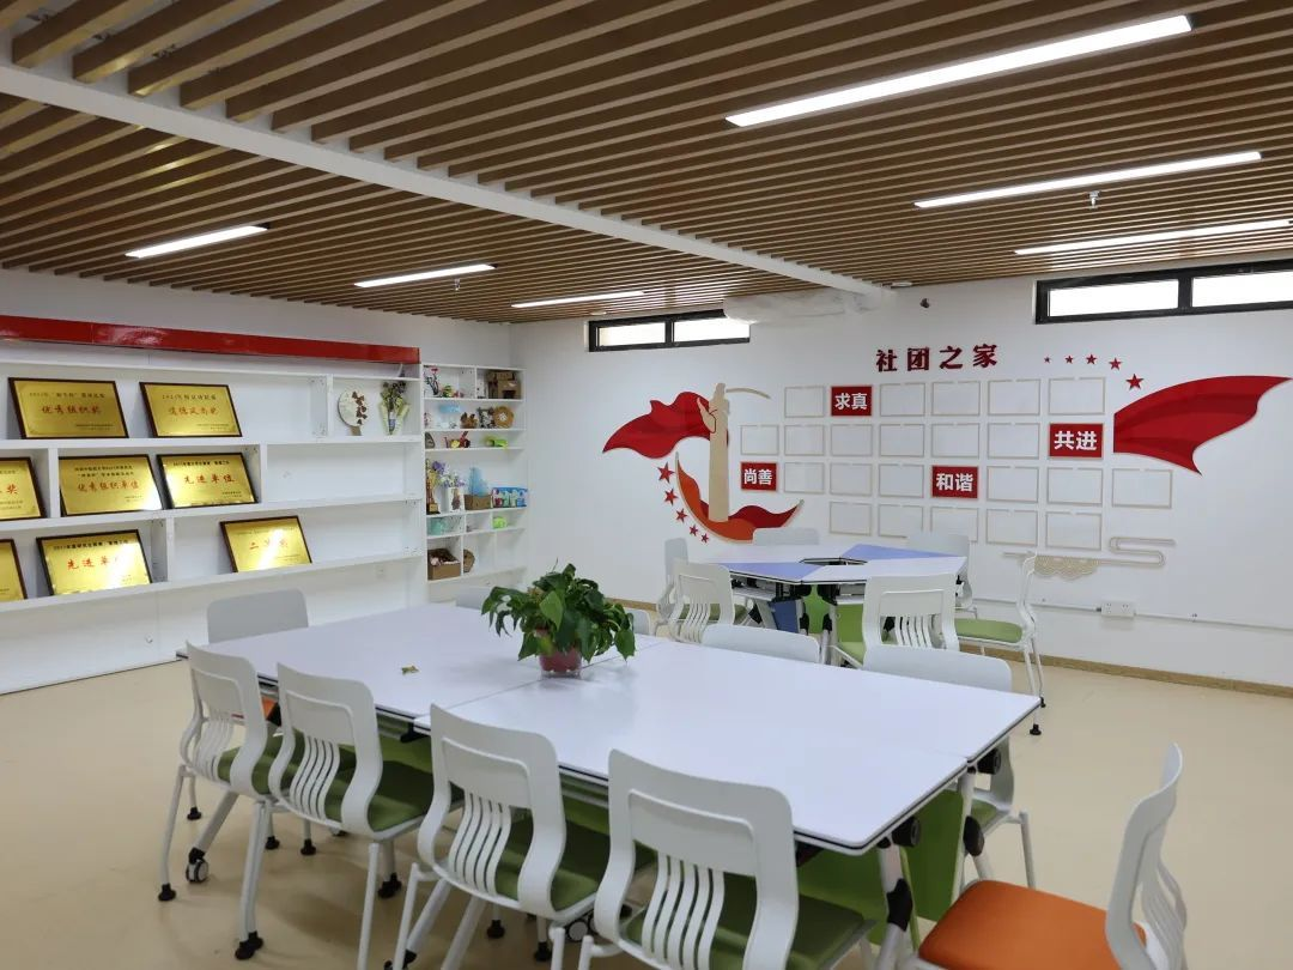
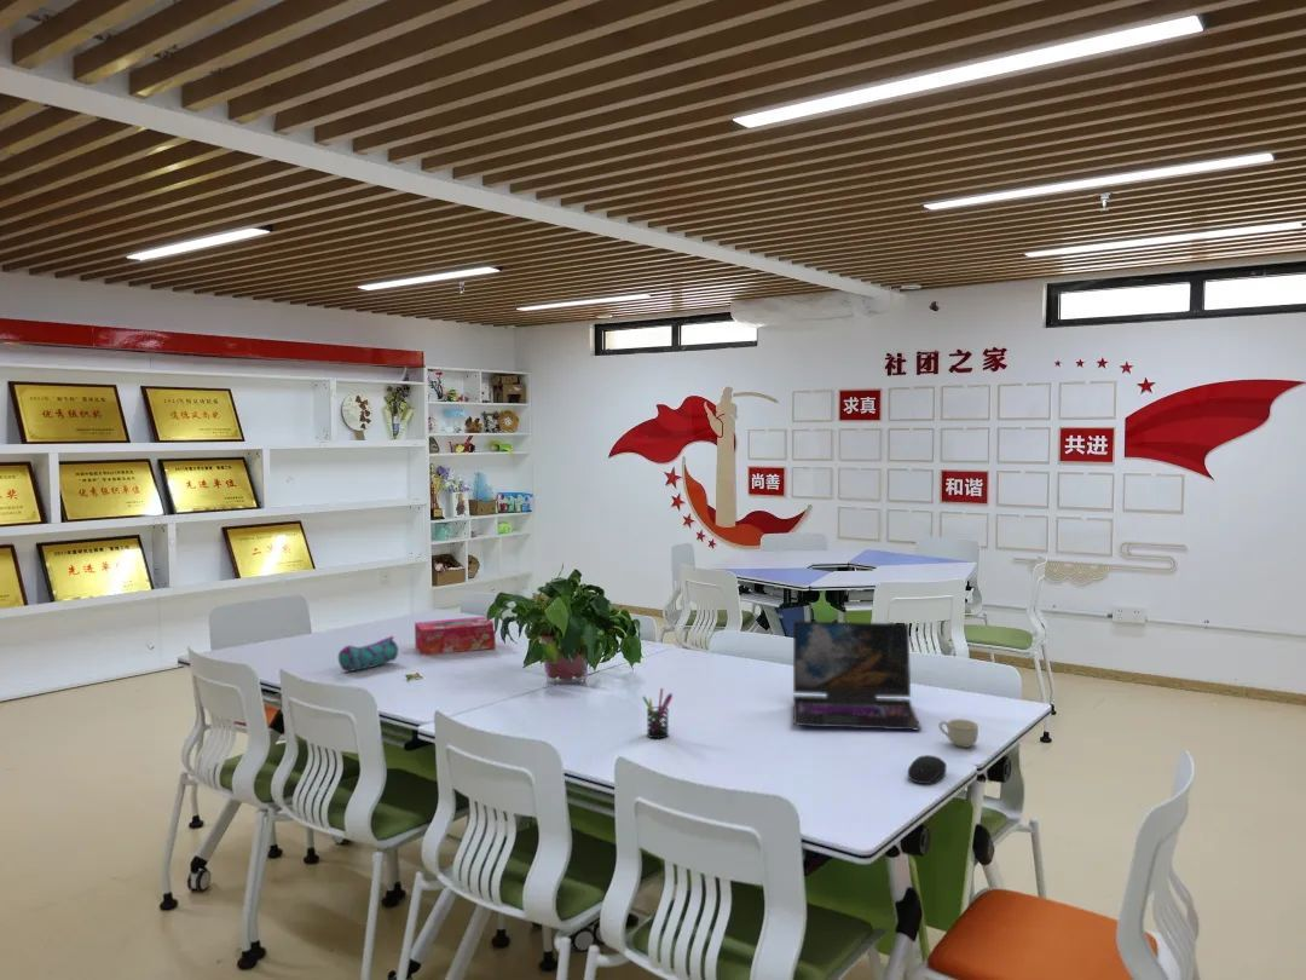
+ pen holder (655, 711)
+ tissue box (455, 635)
+ pencil case (369, 653)
+ cup (958, 732)
+ laptop (853, 673)
+ computer mouse (926, 767)
